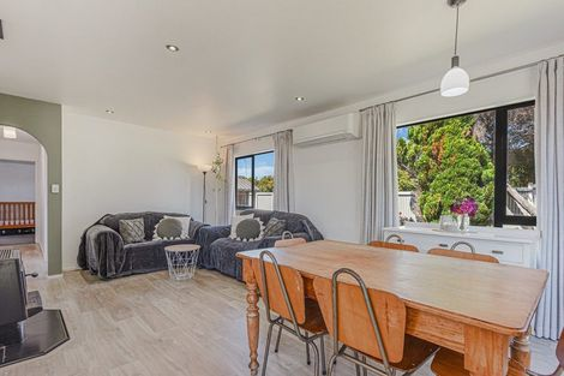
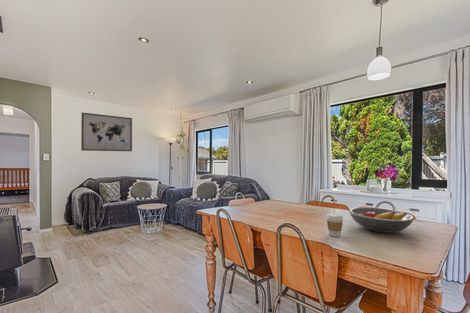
+ wall art (108, 133)
+ coffee cup (334, 224)
+ fruit bowl (379, 219)
